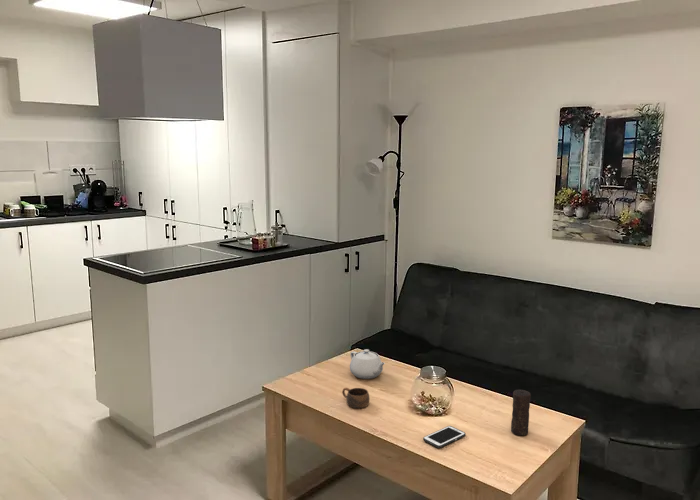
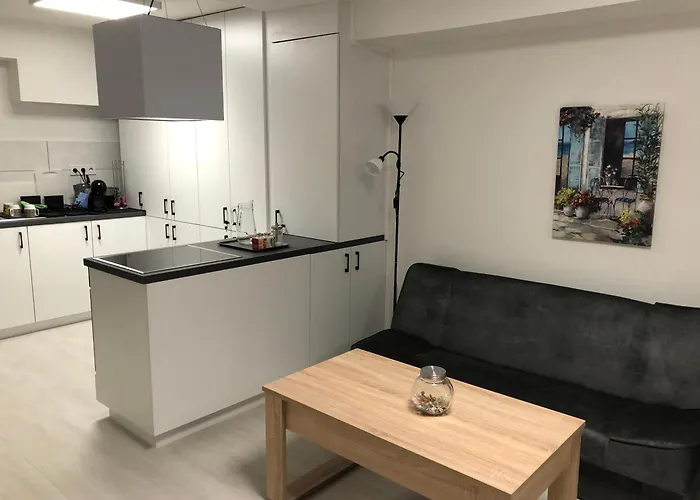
- teapot (367, 362)
- cup (355, 396)
- cell phone (444, 436)
- candle (520, 412)
